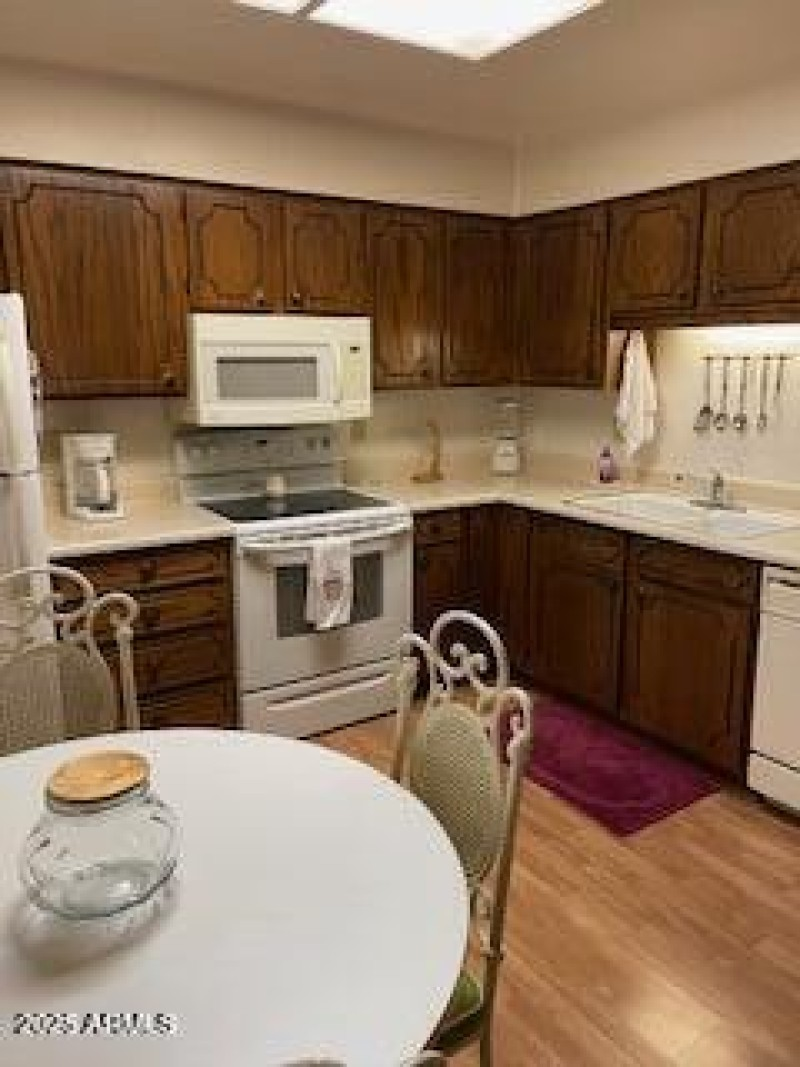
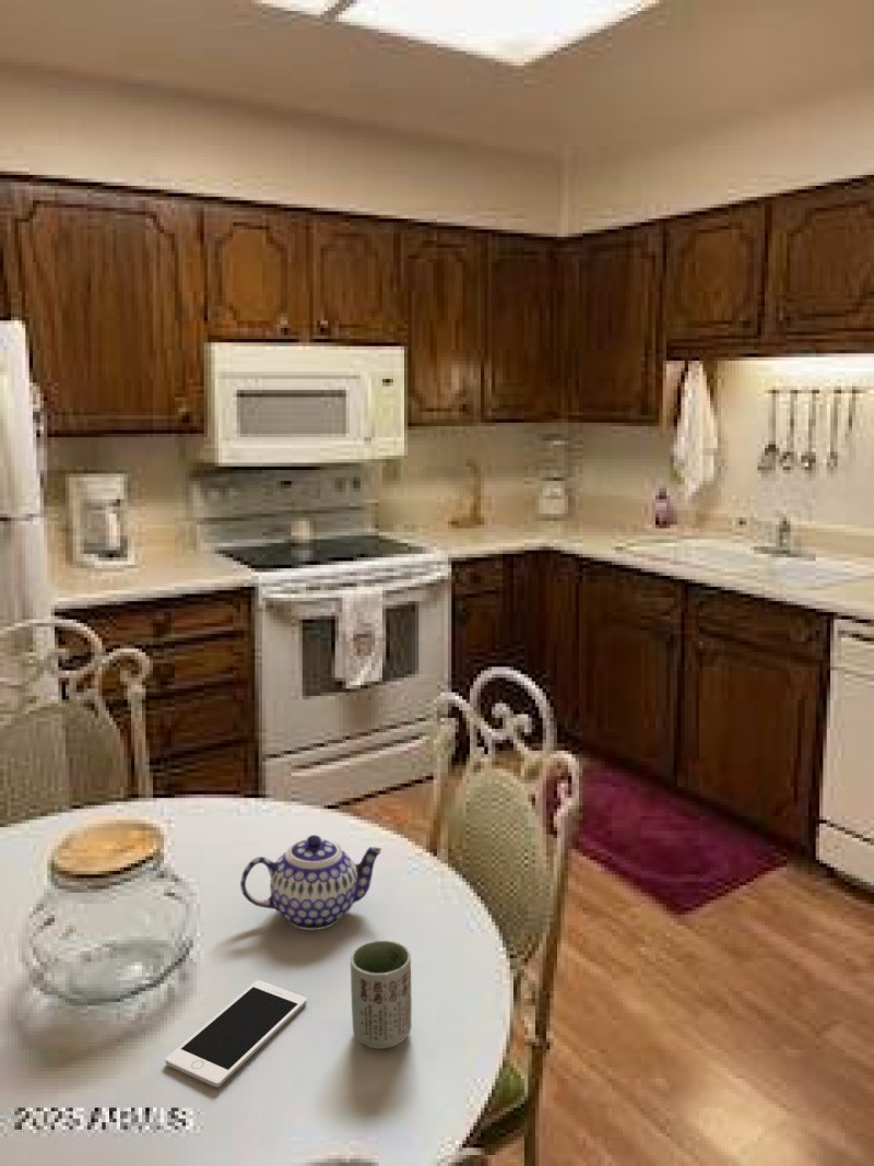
+ teapot (312, 875)
+ cell phone (239, 1029)
+ cup (381, 994)
